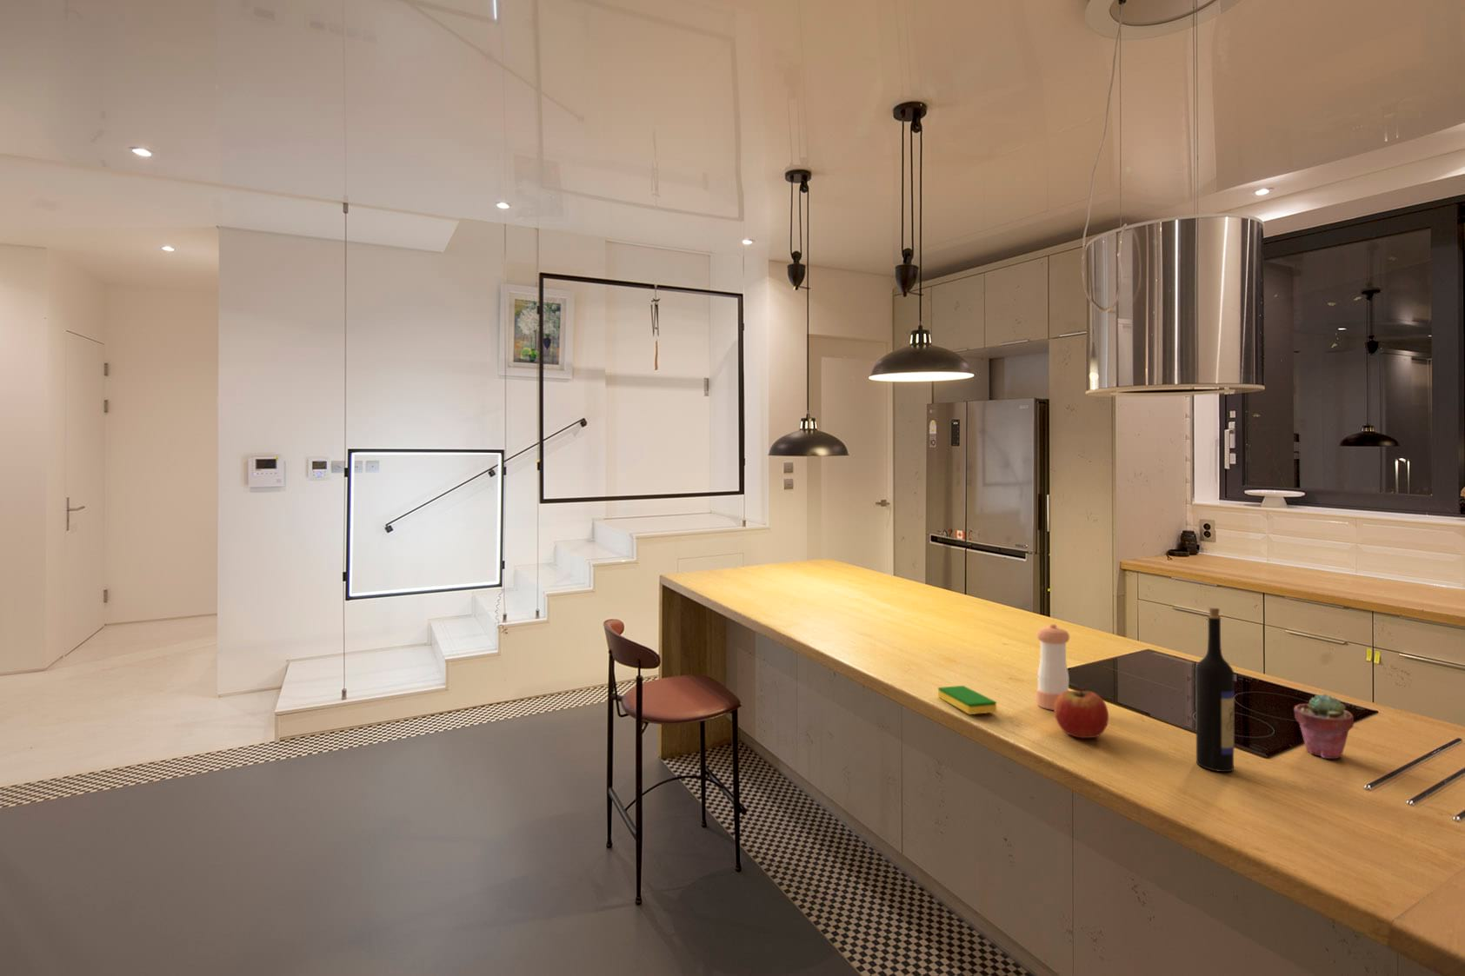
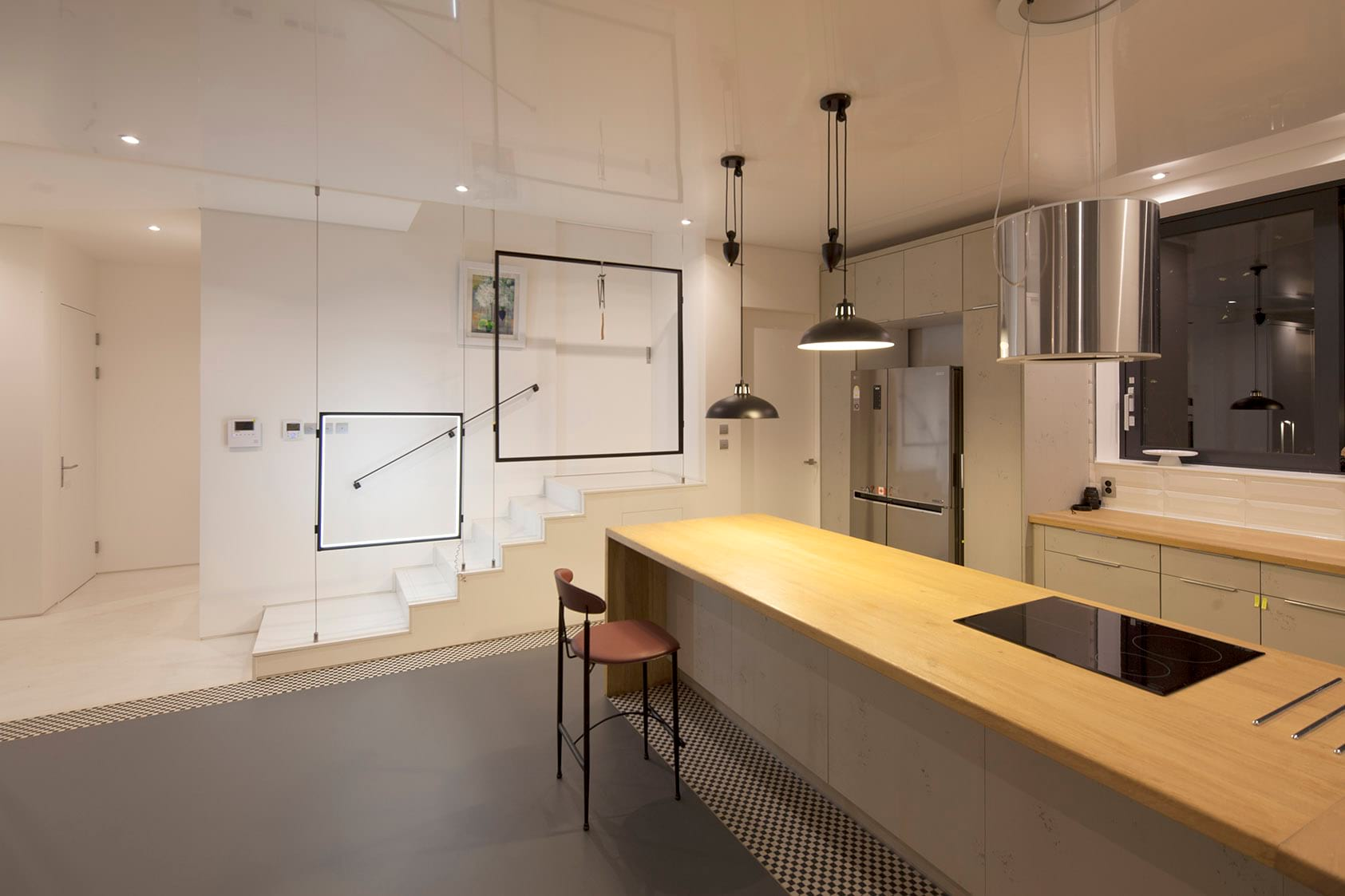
- apple (1081, 711)
- pepper shaker (1053, 664)
- dish sponge (966, 698)
- potted succulent (1323, 723)
- wine bottle (1214, 686)
